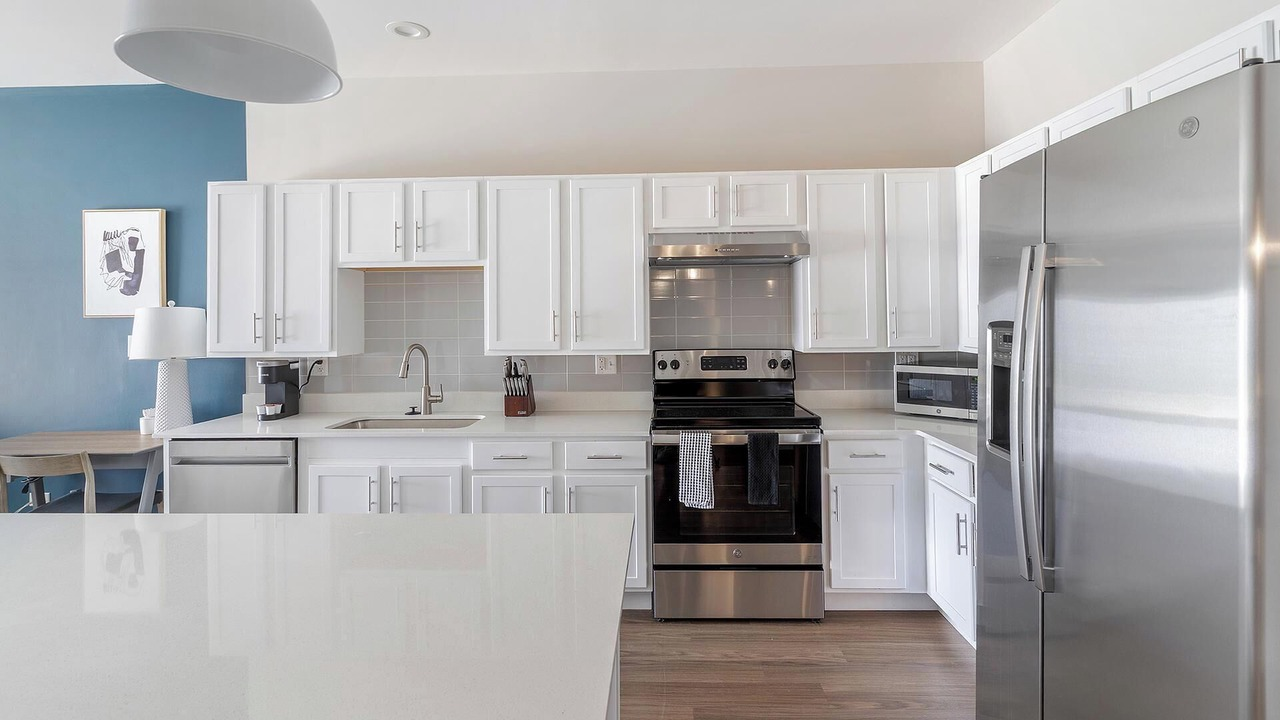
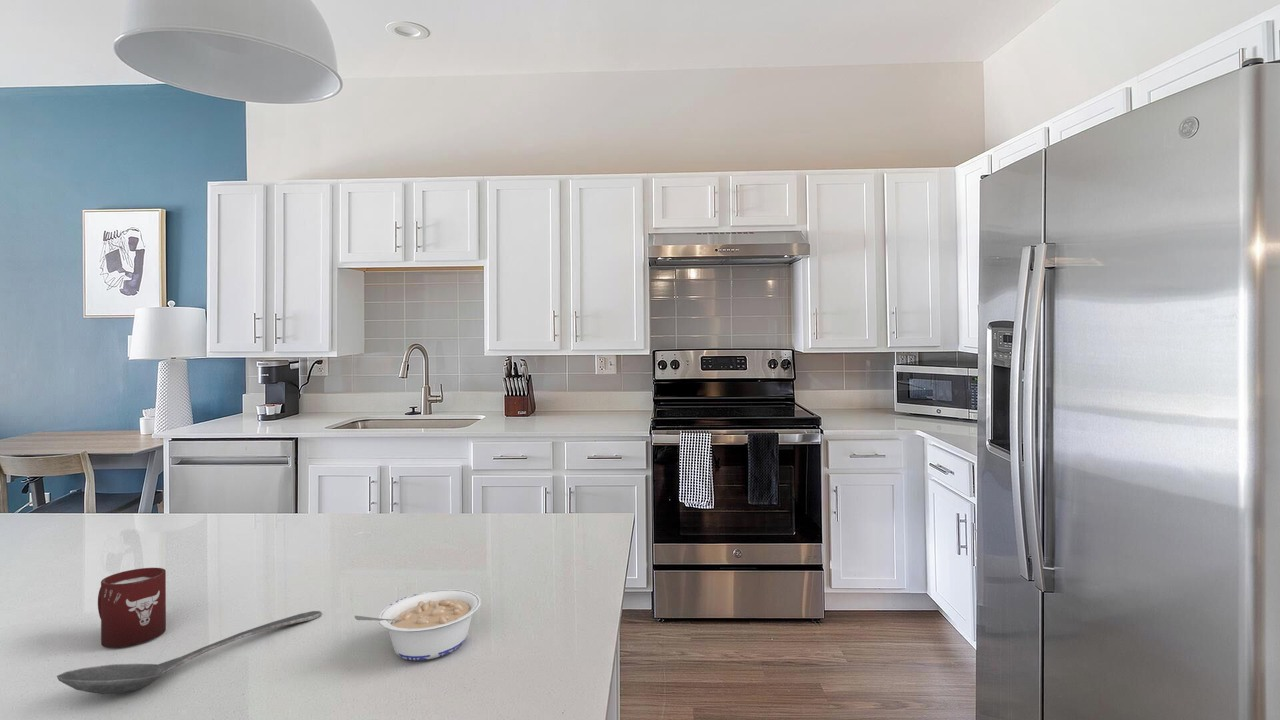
+ stirrer (213, 643)
+ cup (126, 604)
+ legume (428, 624)
